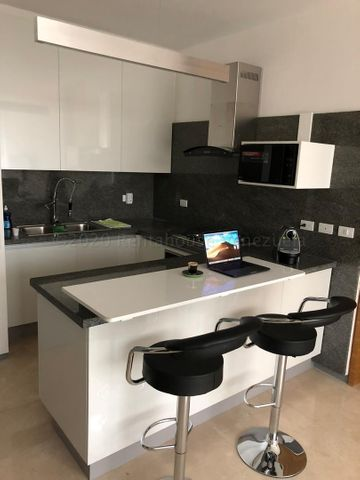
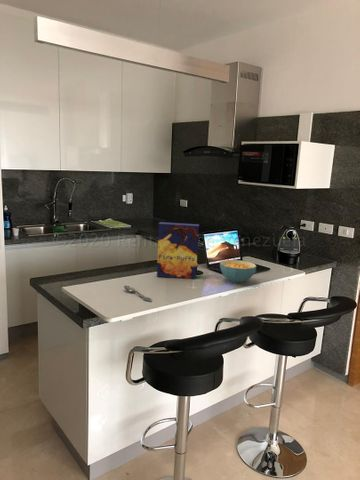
+ cereal box (177, 250)
+ cereal bowl (237, 272)
+ spoon (137, 293)
